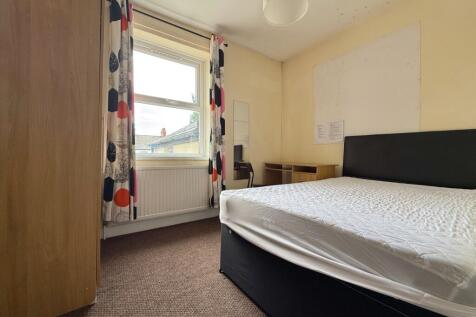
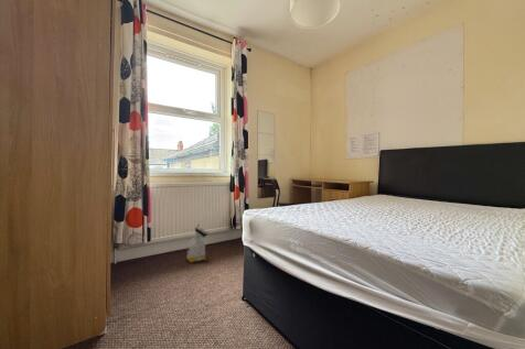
+ bag (196, 241)
